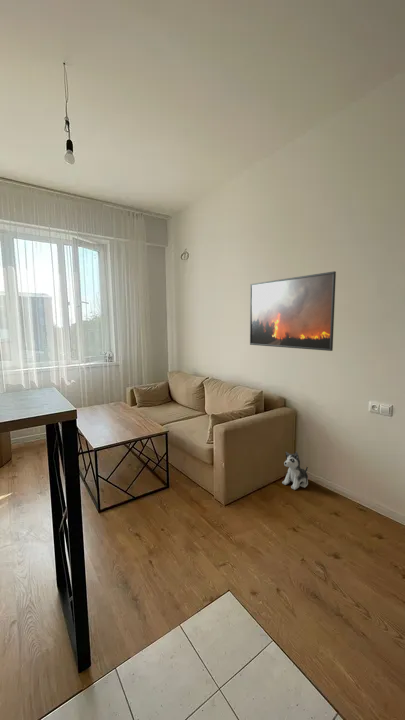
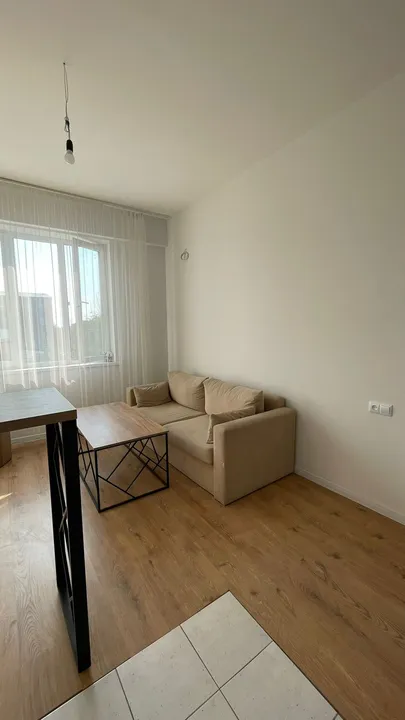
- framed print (286, 313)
- plush toy (297, 466)
